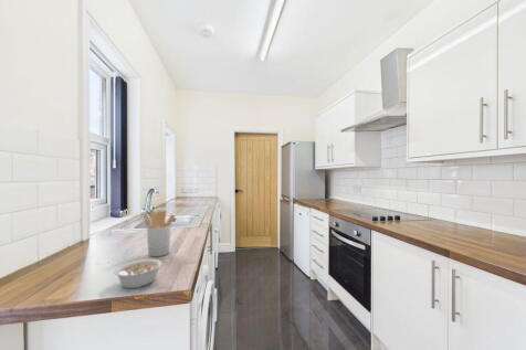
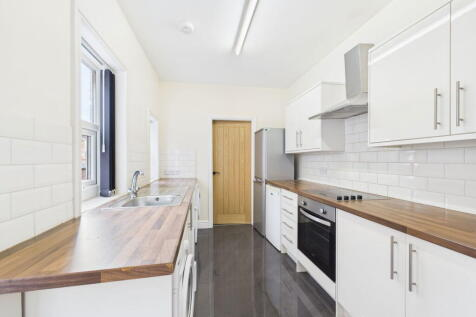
- legume (140, 272)
- utensil holder (158, 231)
